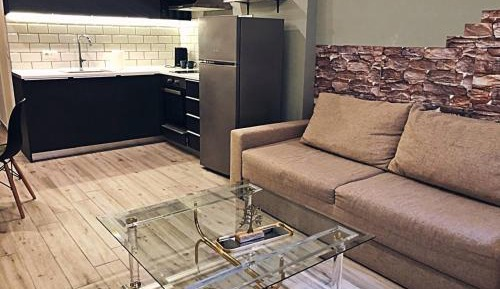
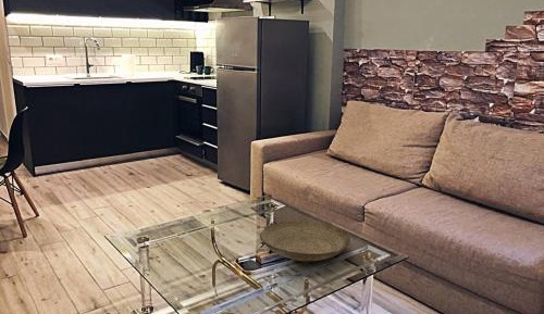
+ decorative bowl (304, 246)
